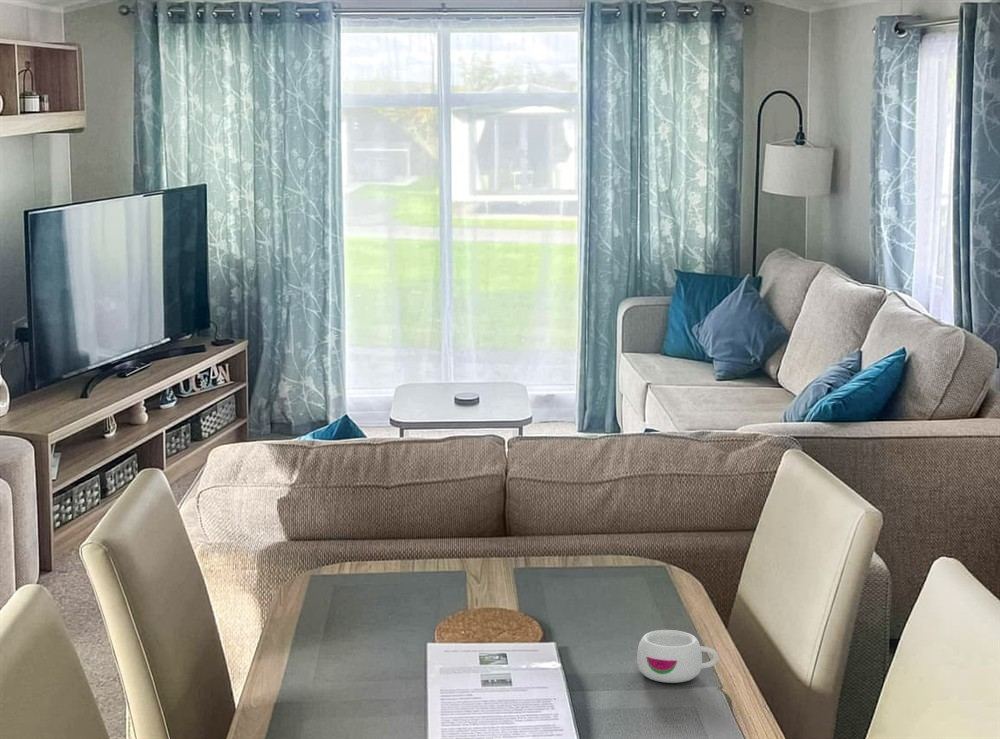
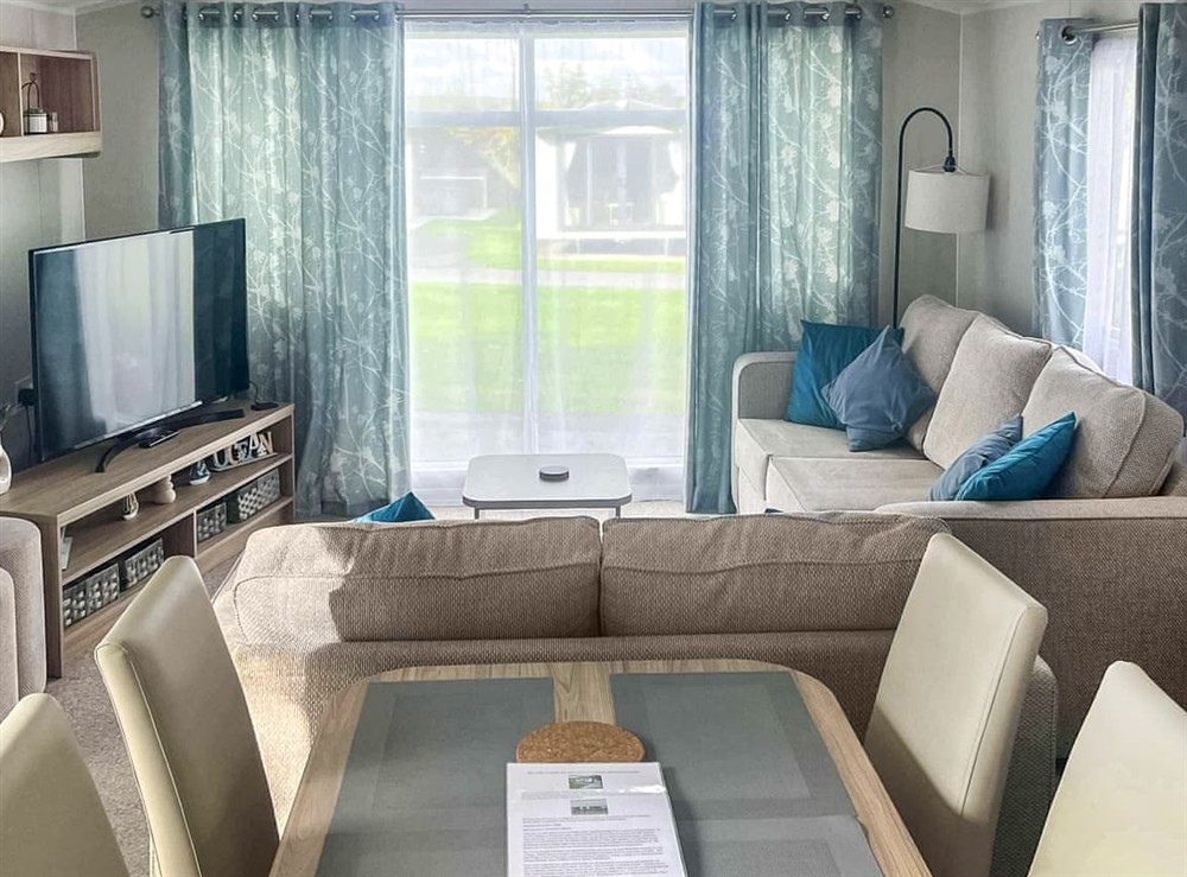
- mug (677, 656)
